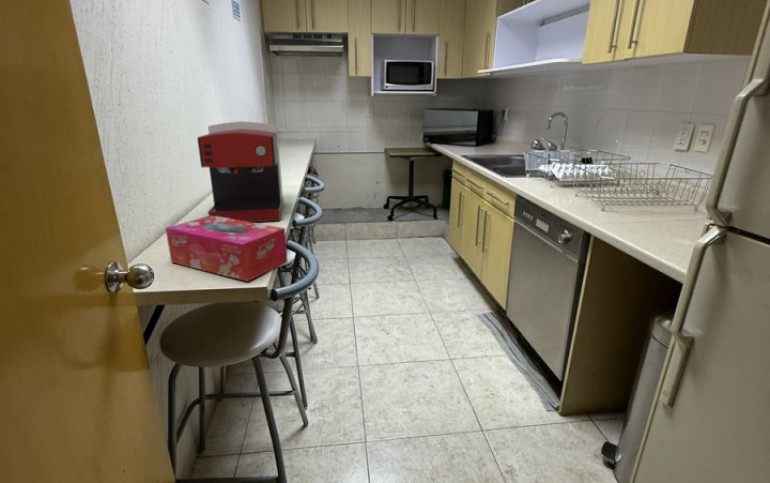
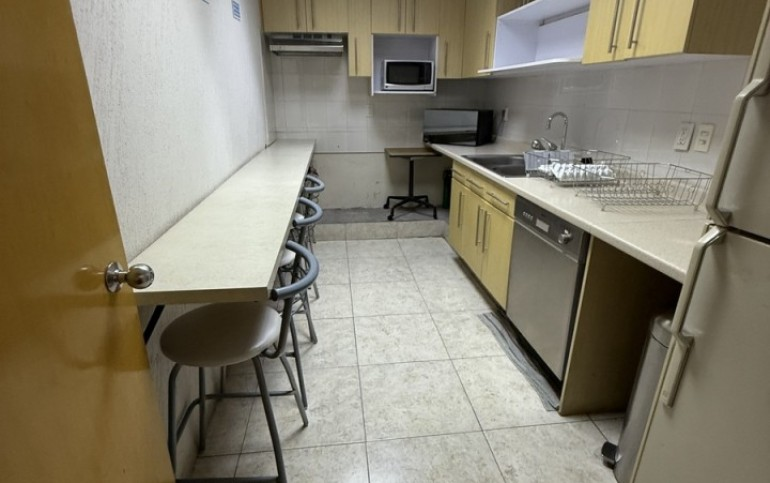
- tissue box (227, 245)
- coffee maker (243, 170)
